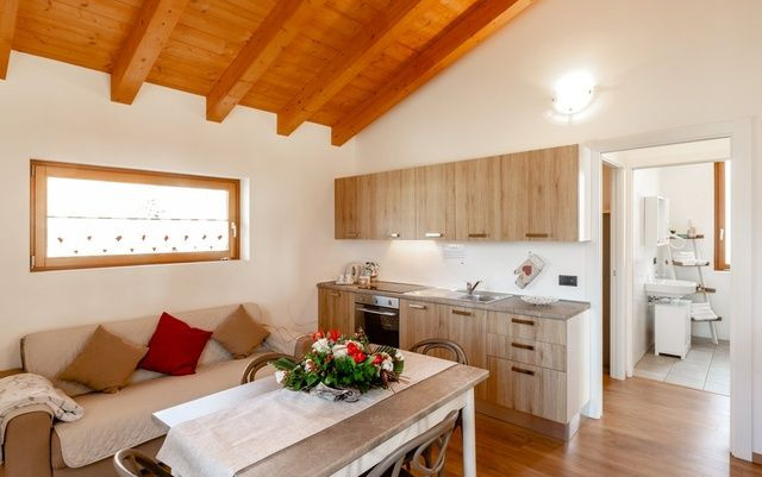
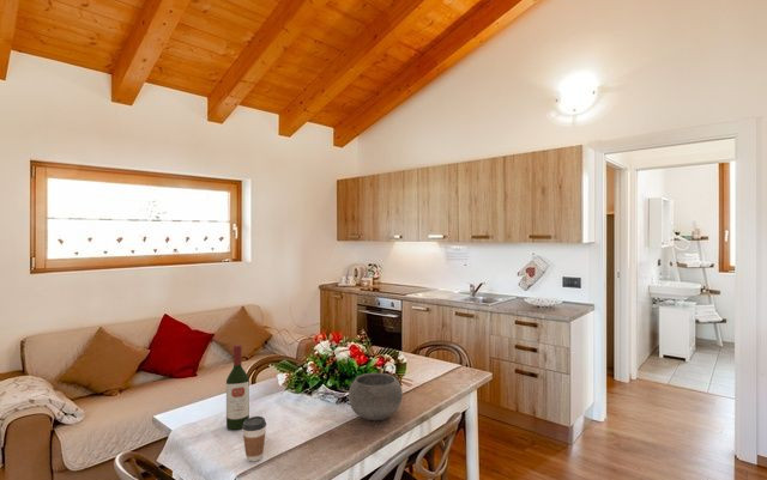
+ coffee cup (254, 438)
+ bowl (375, 397)
+ wine bottle (237, 385)
